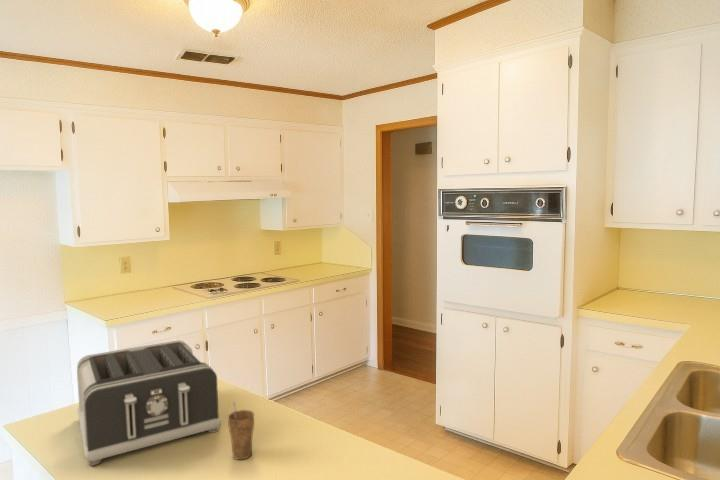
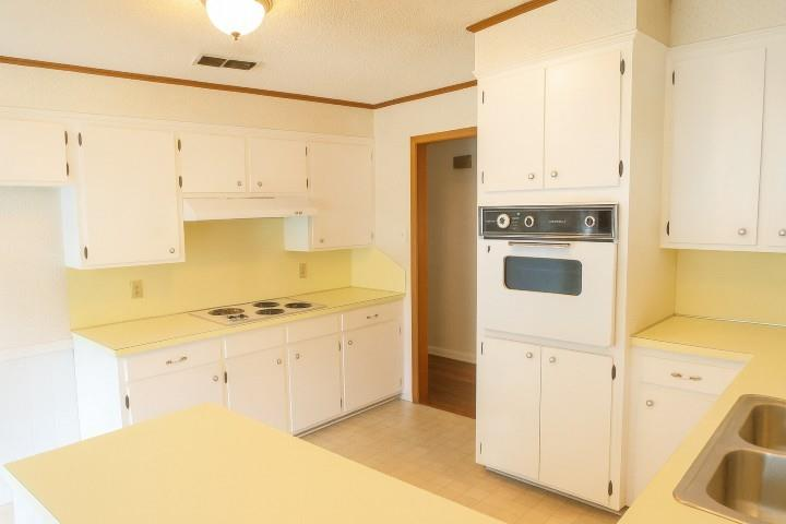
- cup (241, 429)
- toaster (146, 393)
